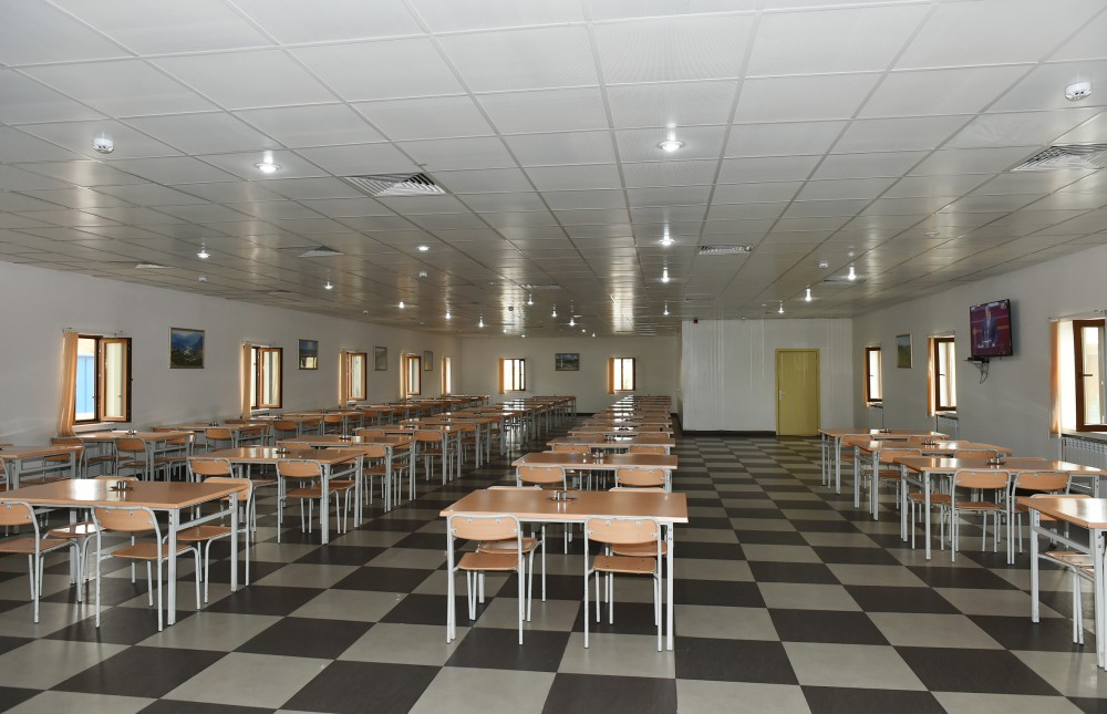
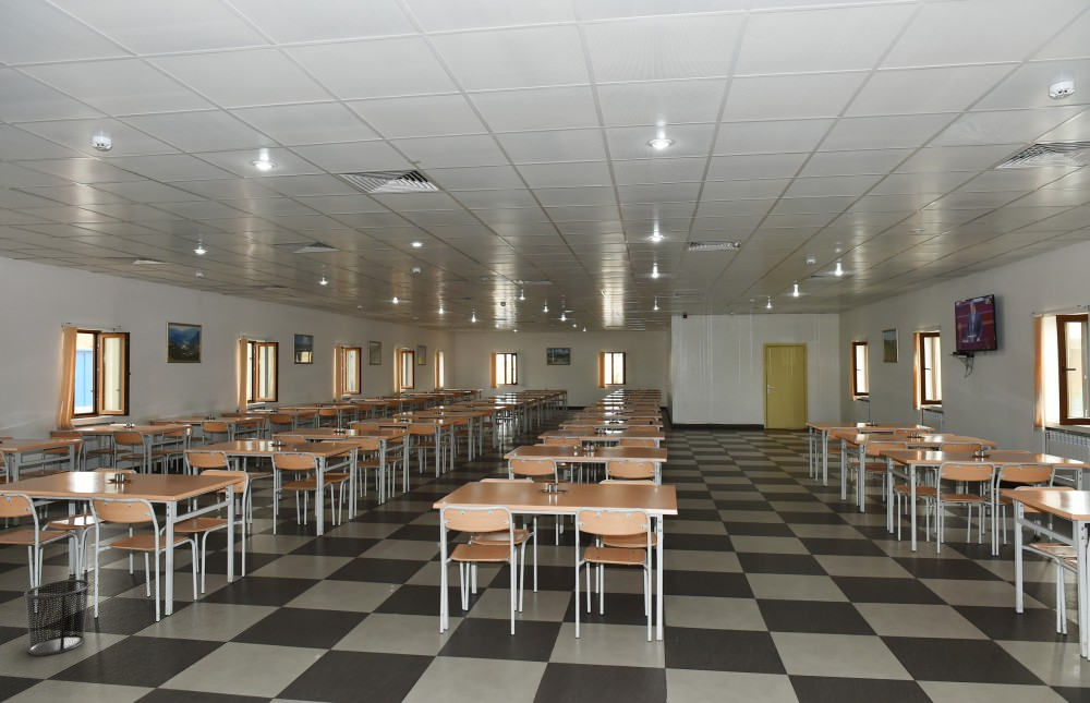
+ waste bin (57, 616)
